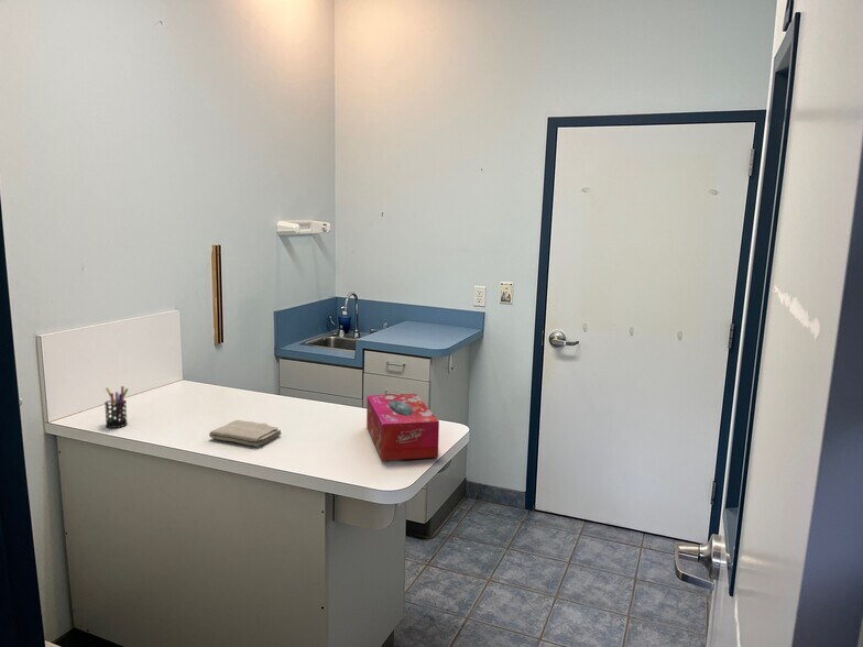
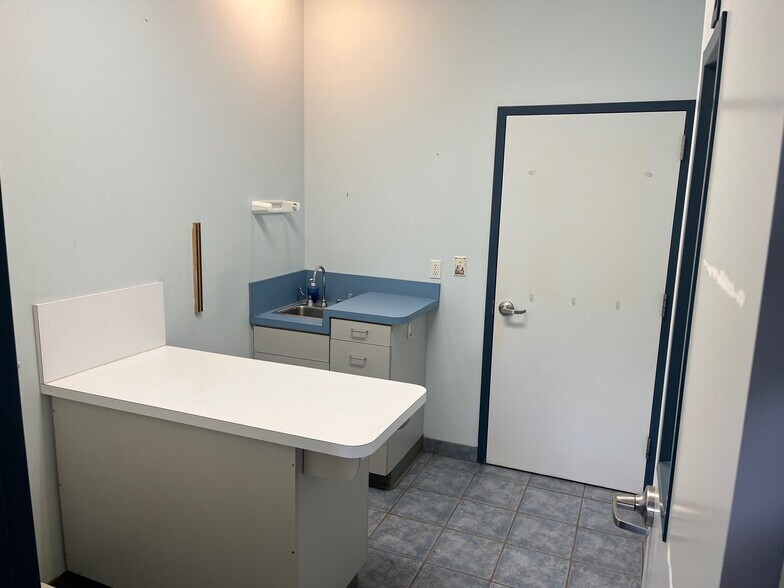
- washcloth (245, 431)
- tissue box (400, 424)
- pen holder (118, 404)
